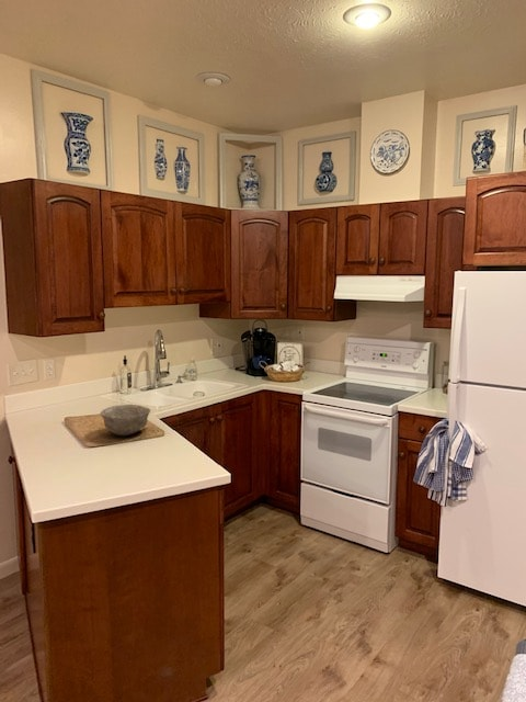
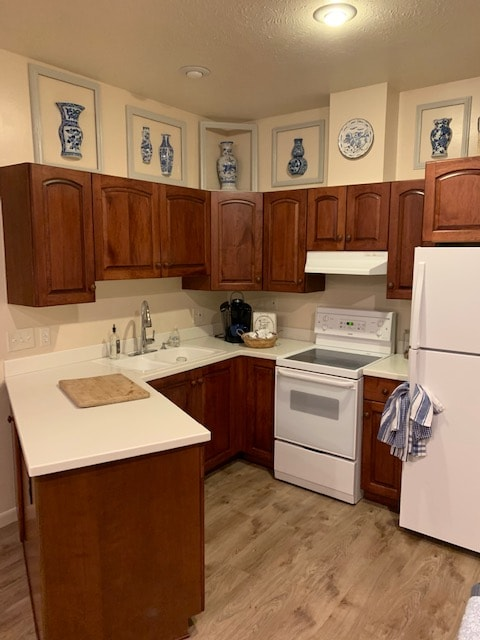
- bowl (126, 421)
